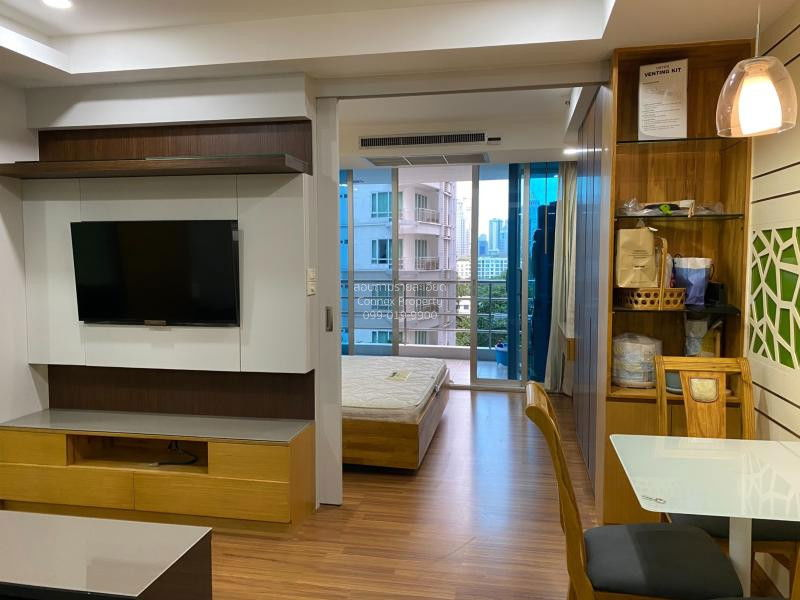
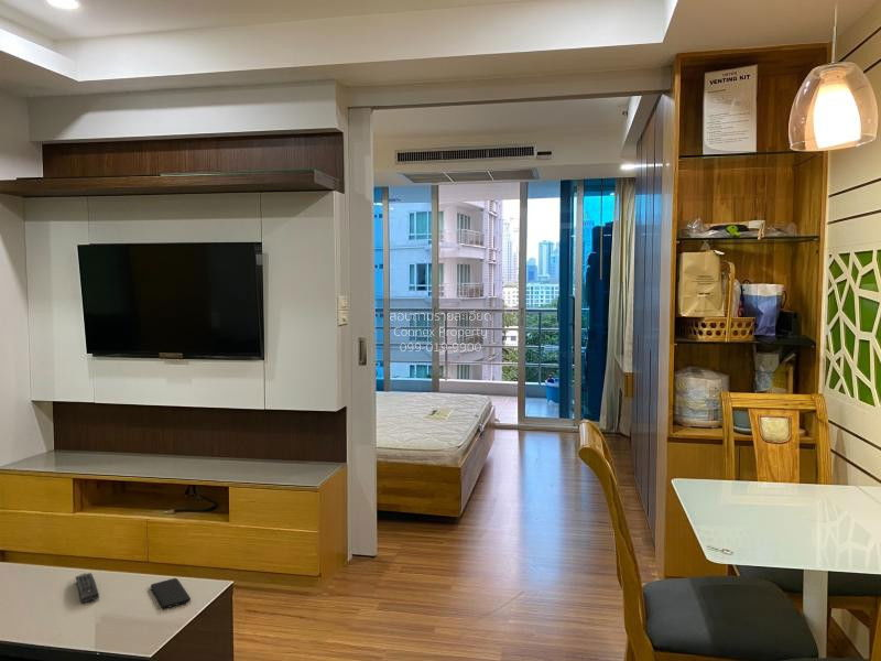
+ remote control (86, 585)
+ smartphone (170, 593)
